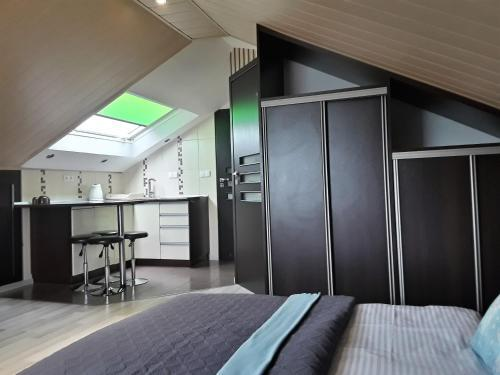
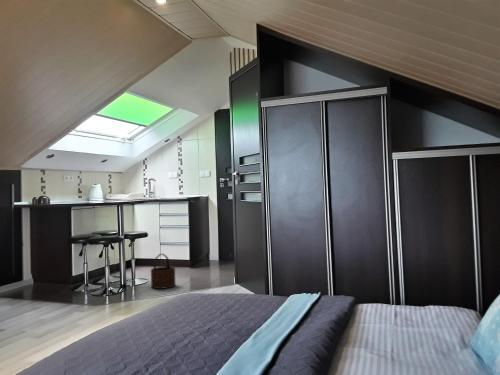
+ wooden bucket (163, 270)
